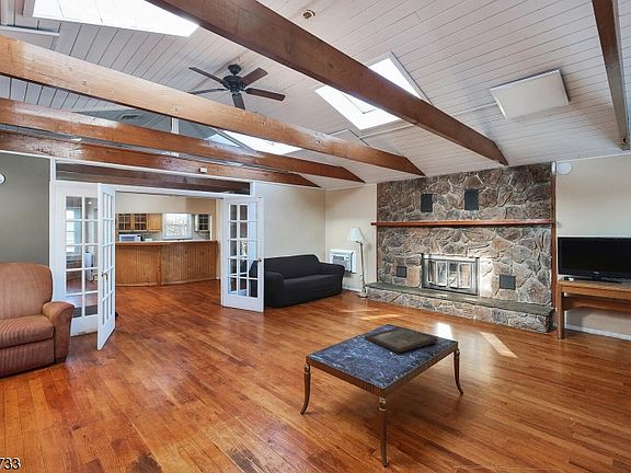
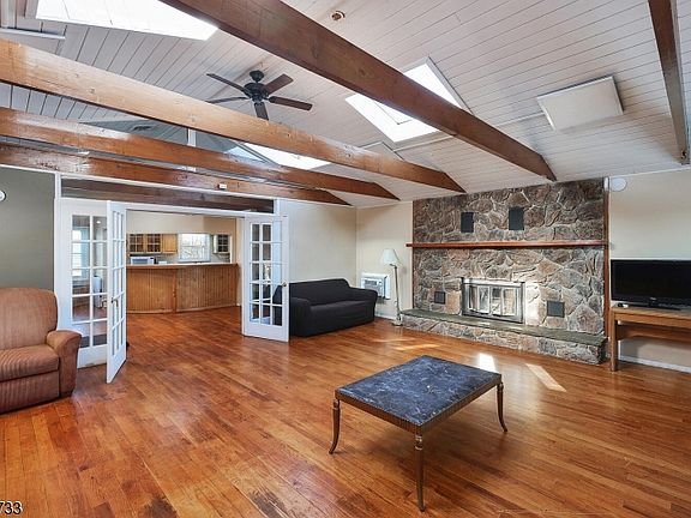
- board game (400, 337)
